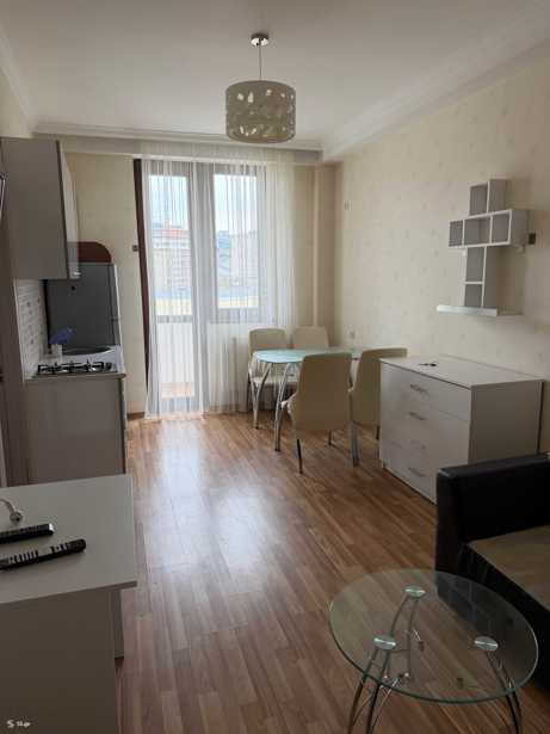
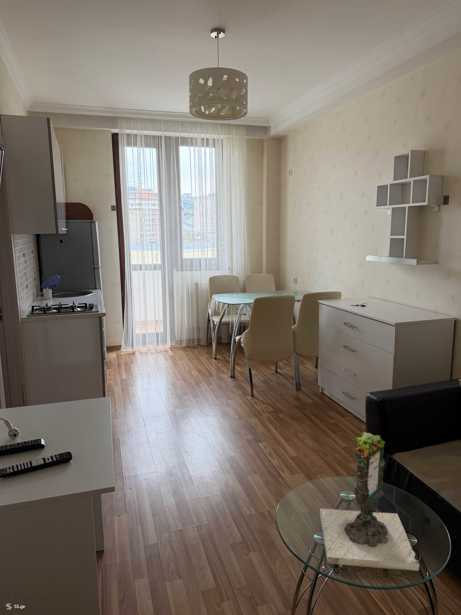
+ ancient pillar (367, 483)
